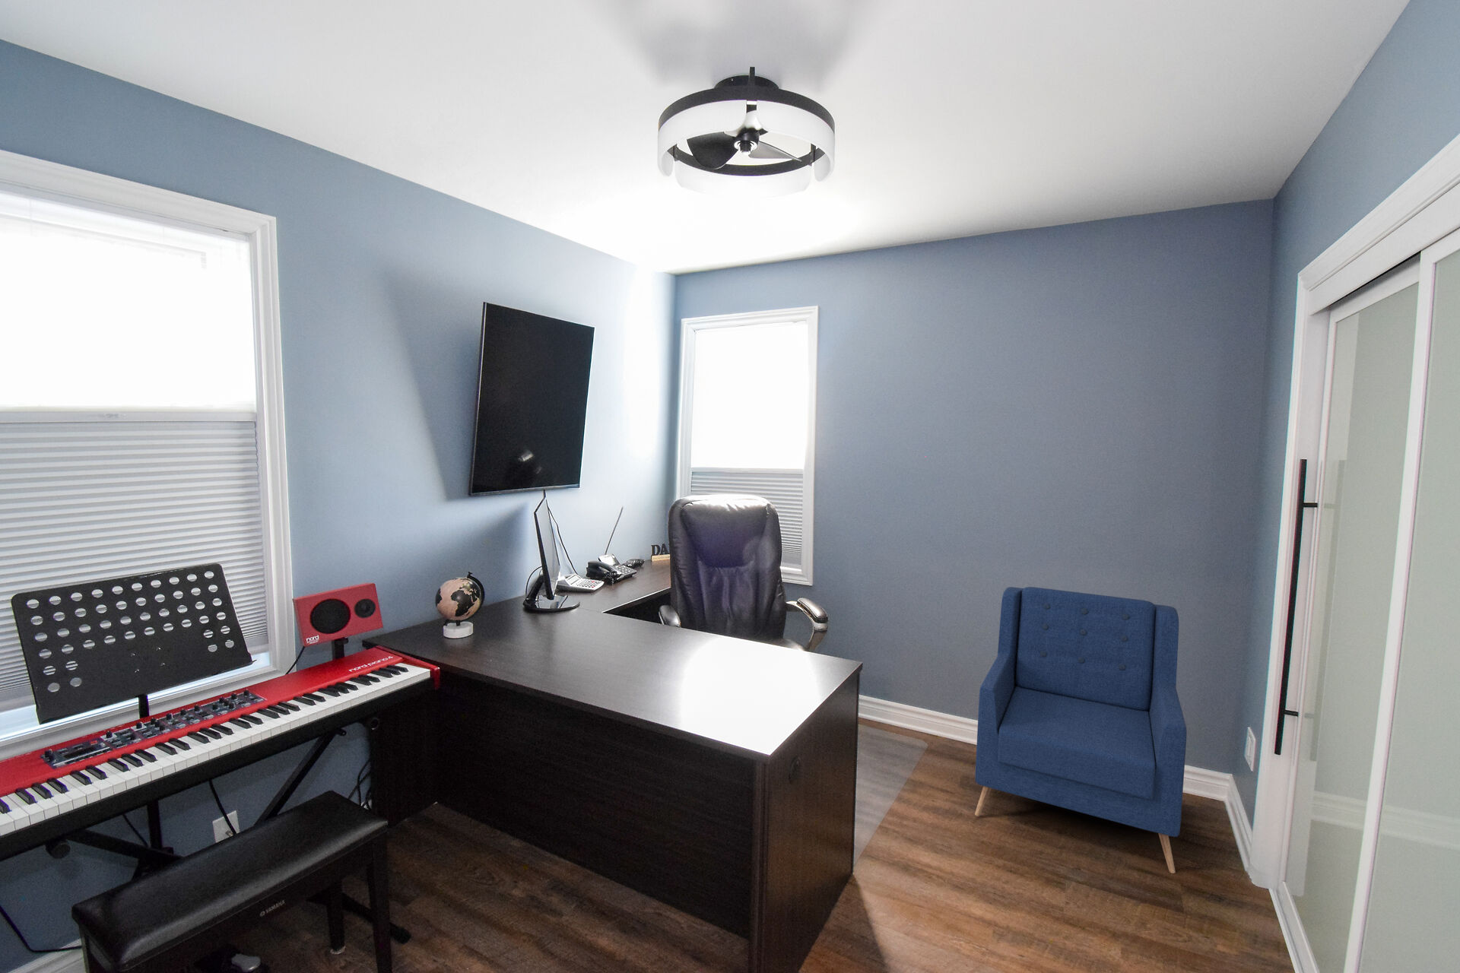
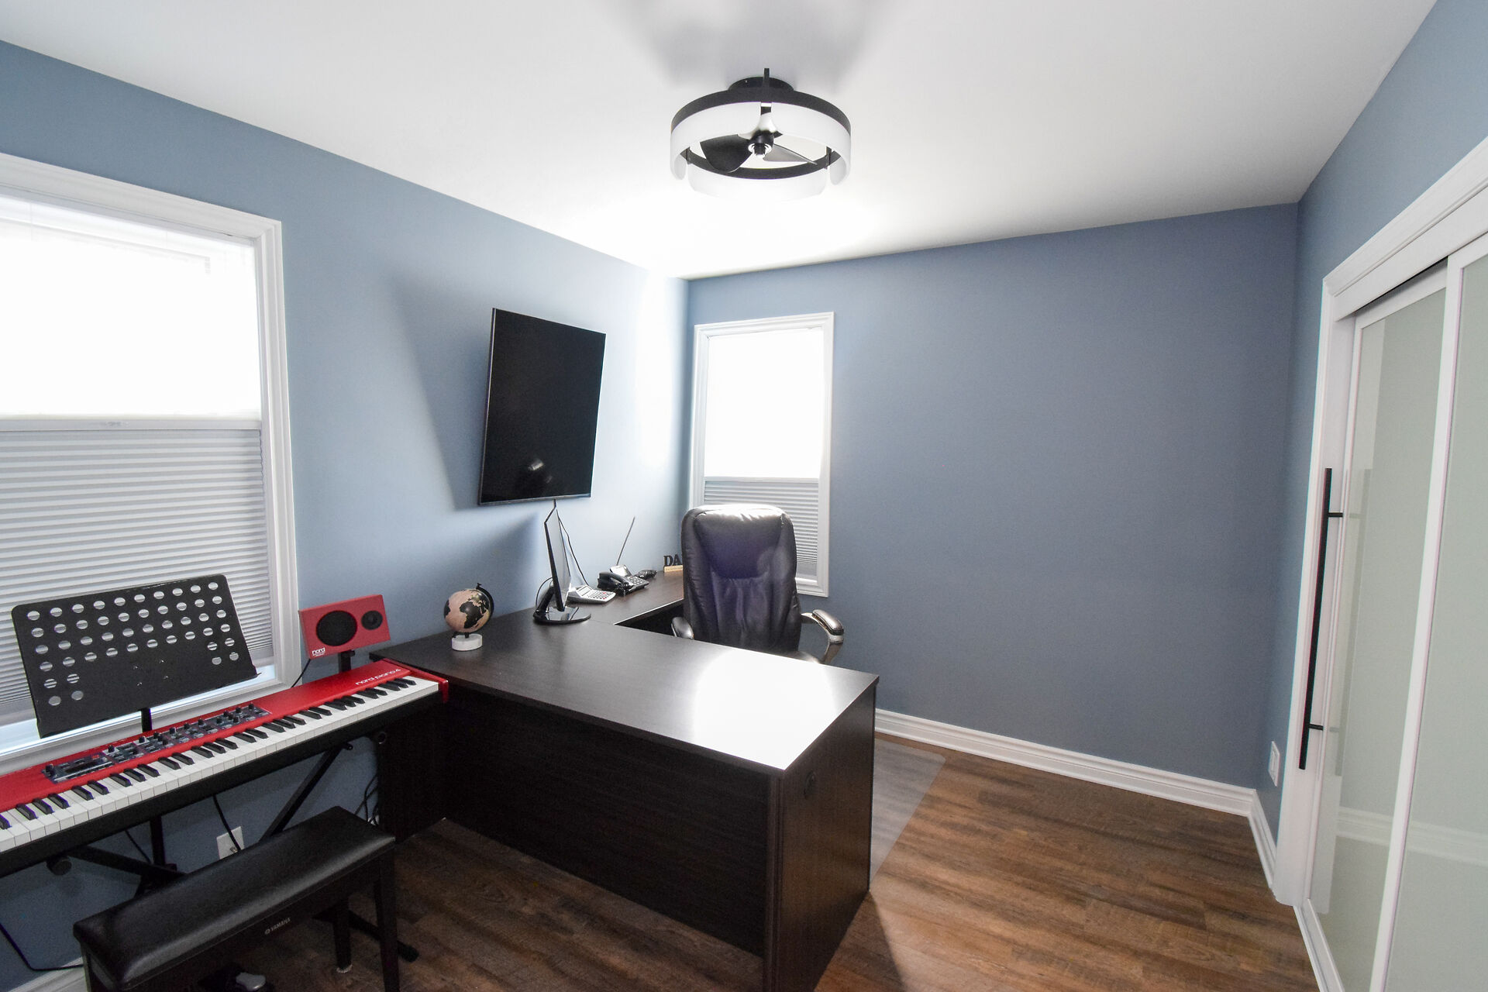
- armchair (1078, 706)
